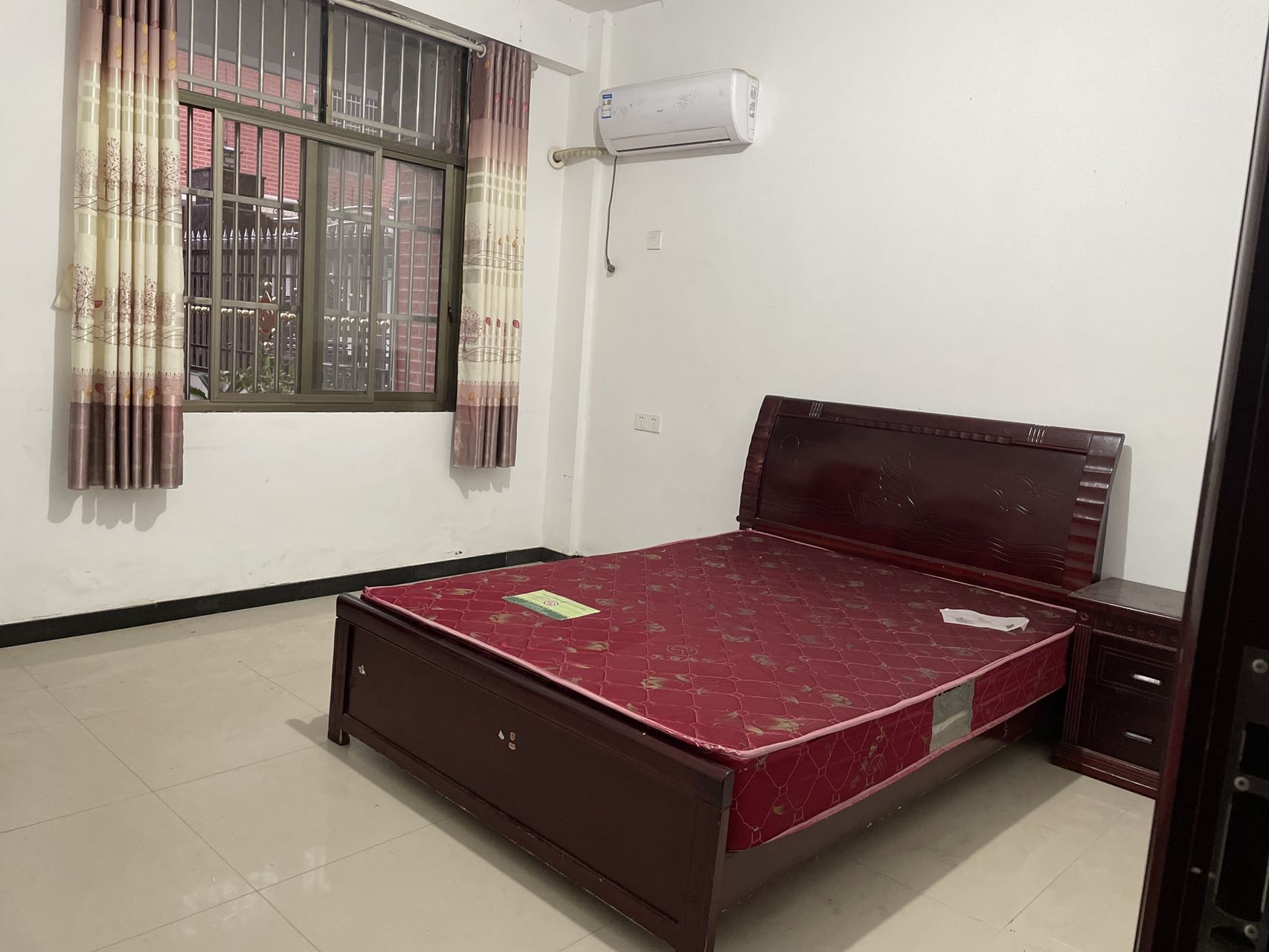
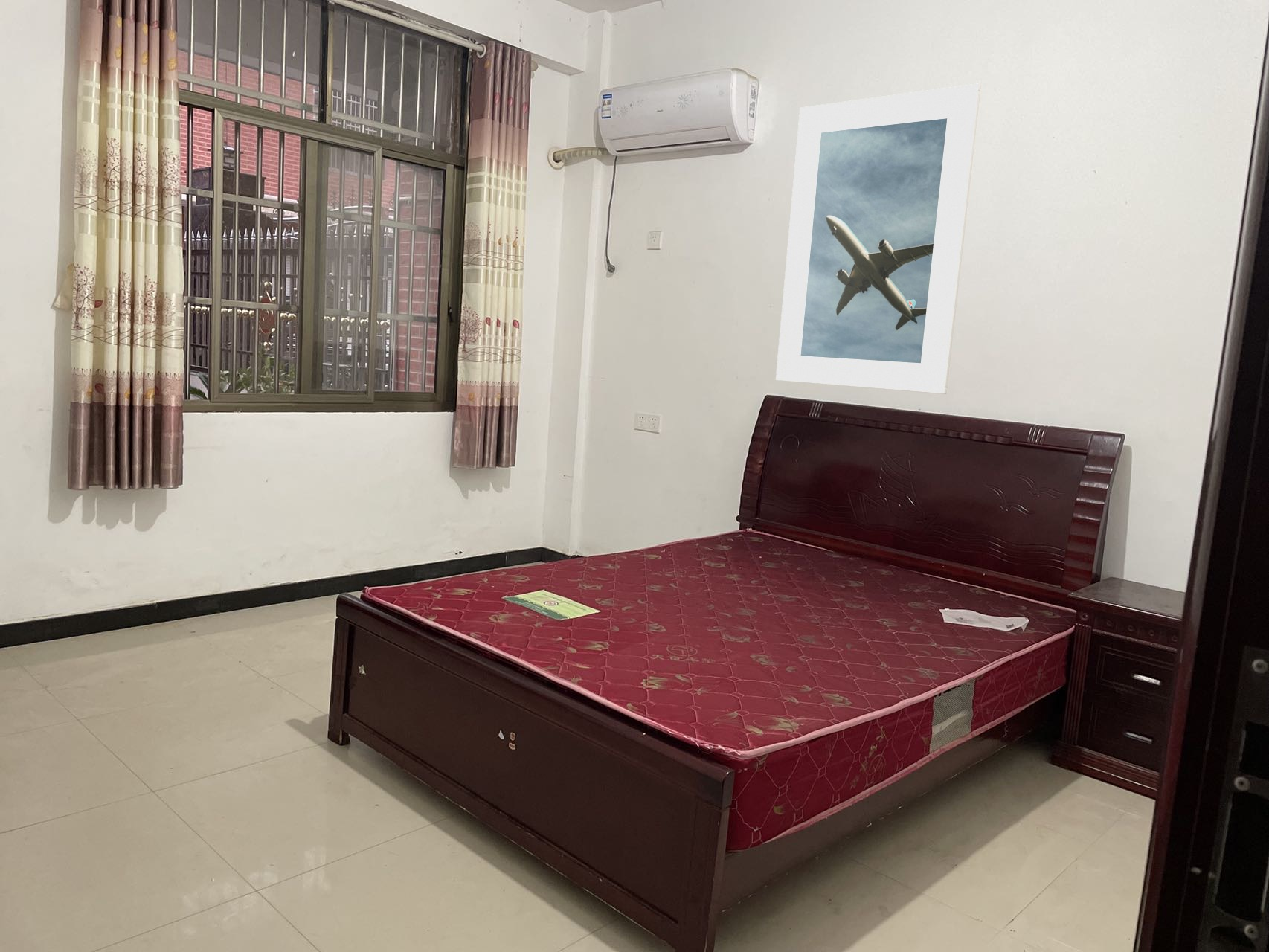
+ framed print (870, 244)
